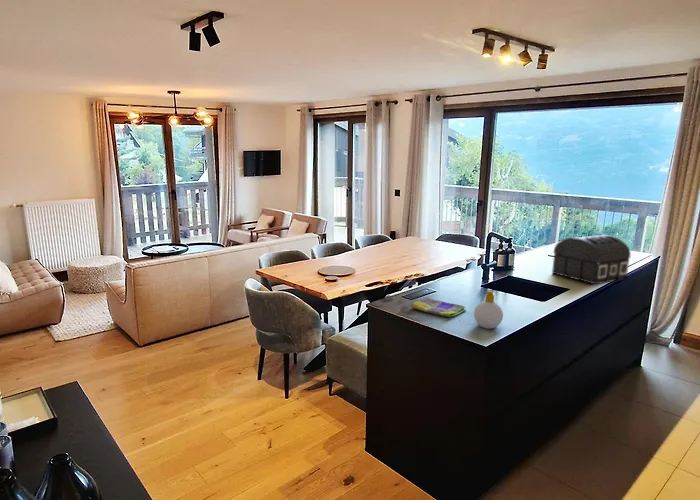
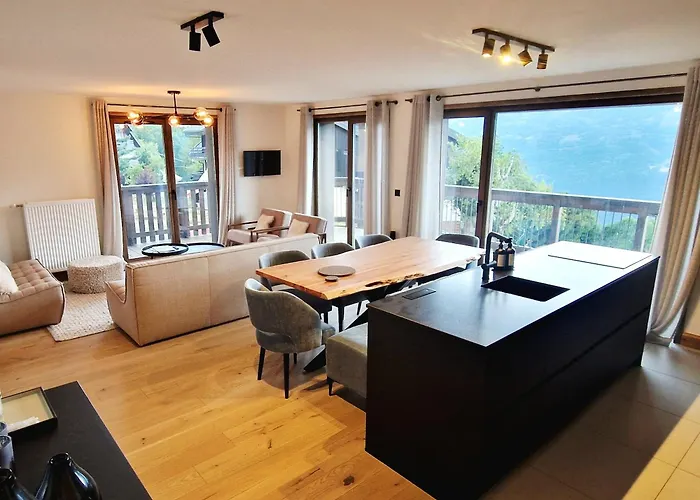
- soap bottle (488, 308)
- dish towel (437, 306)
- treasure chest (590, 256)
